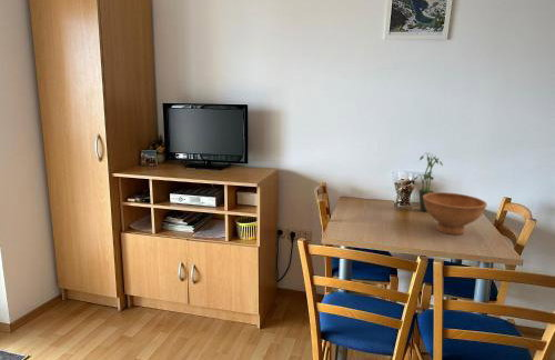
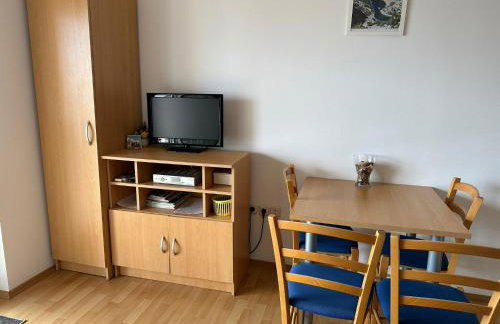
- bowl (452, 214)
- potted plant (426, 182)
